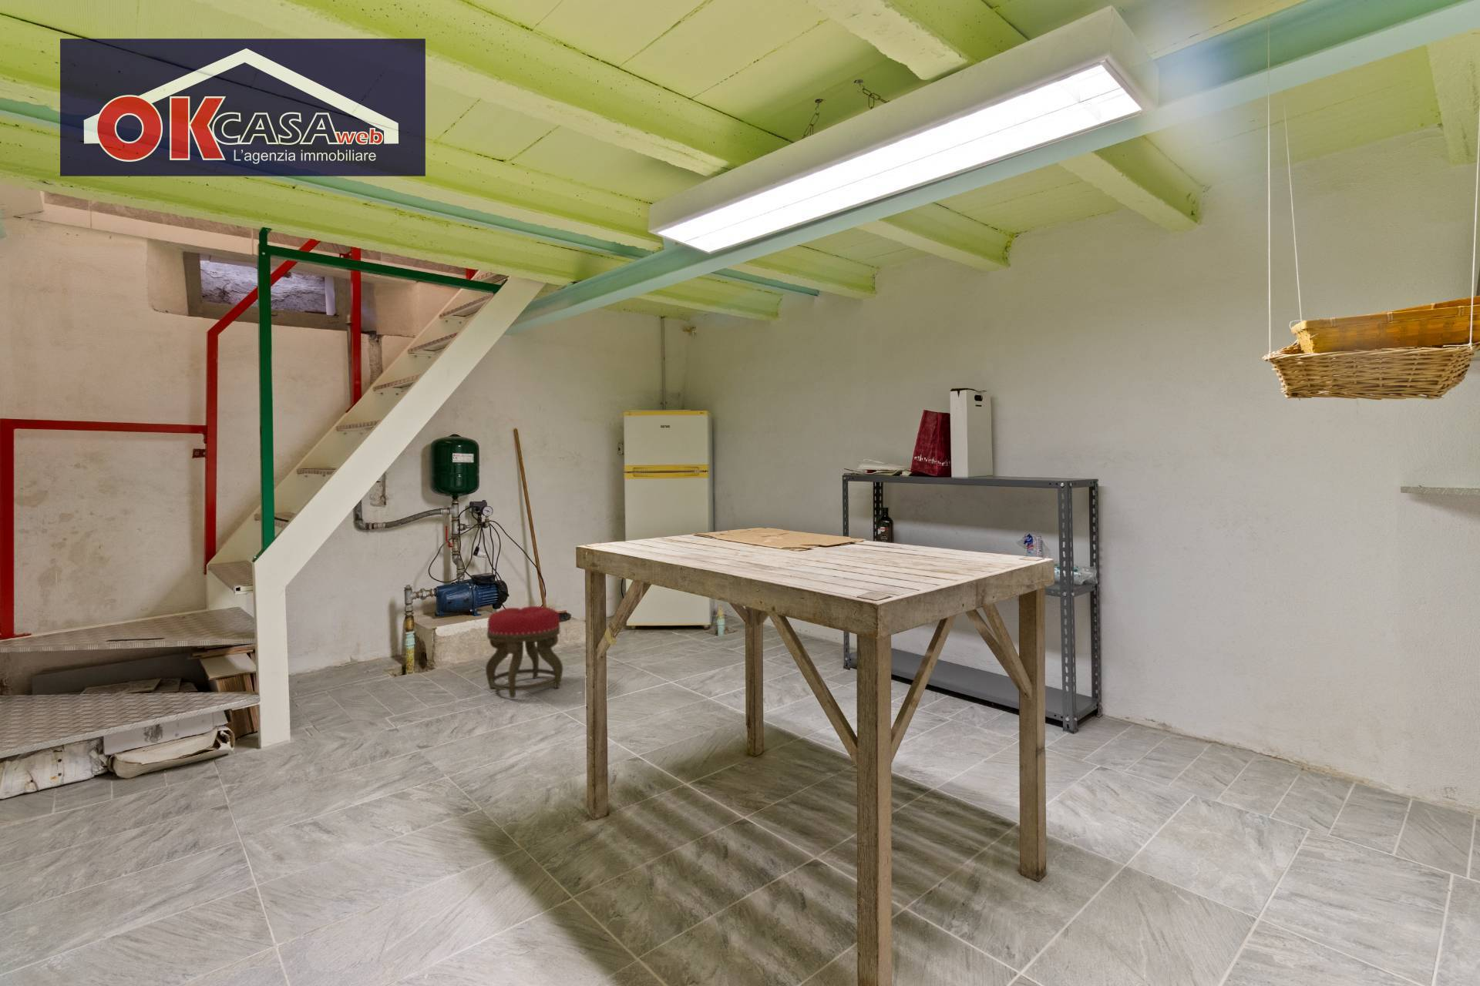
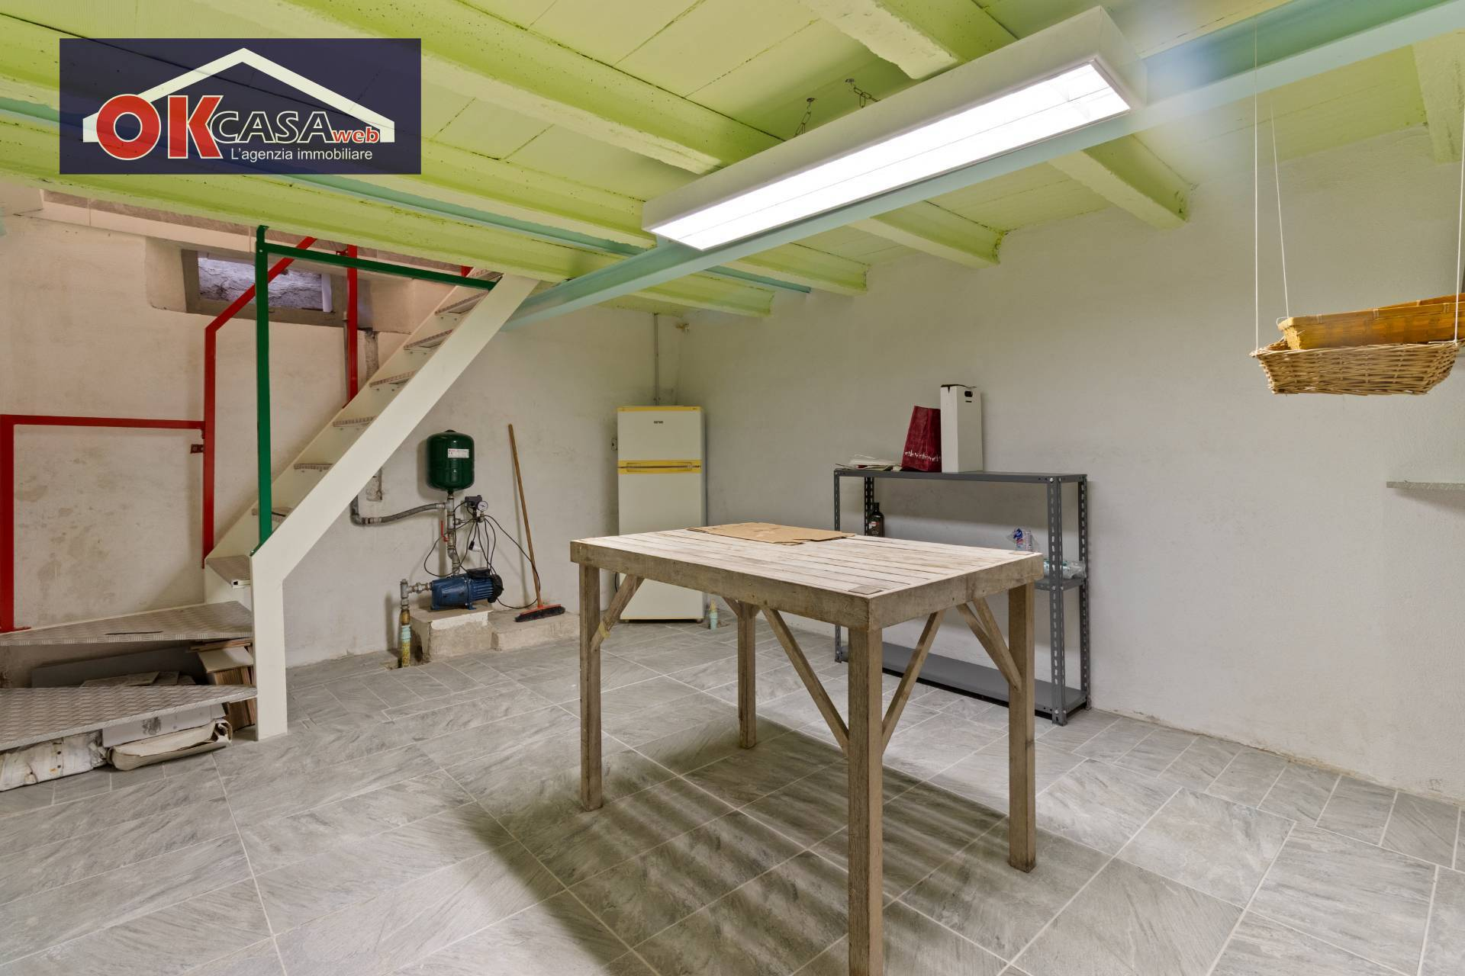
- stool (523, 648)
